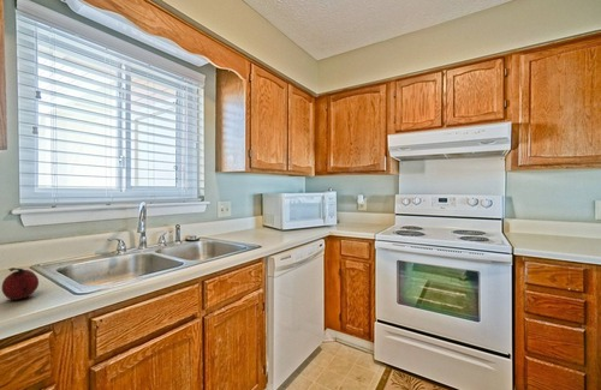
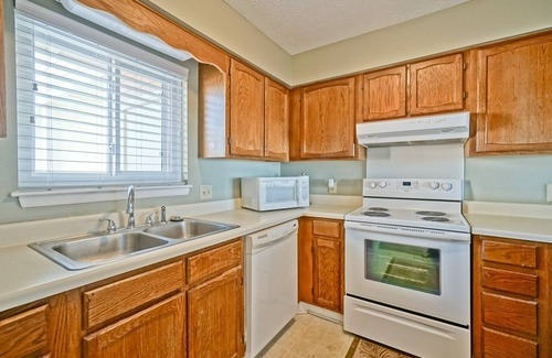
- fruit (19, 282)
